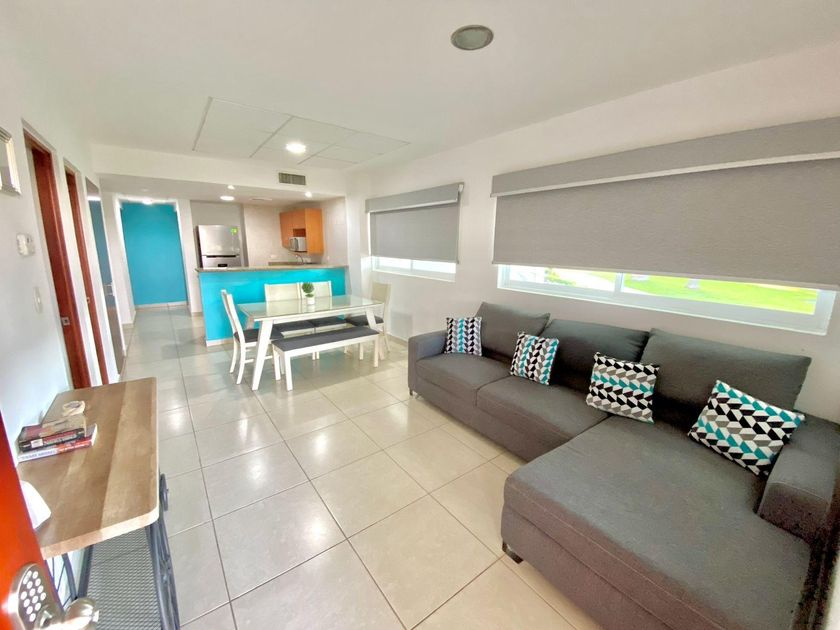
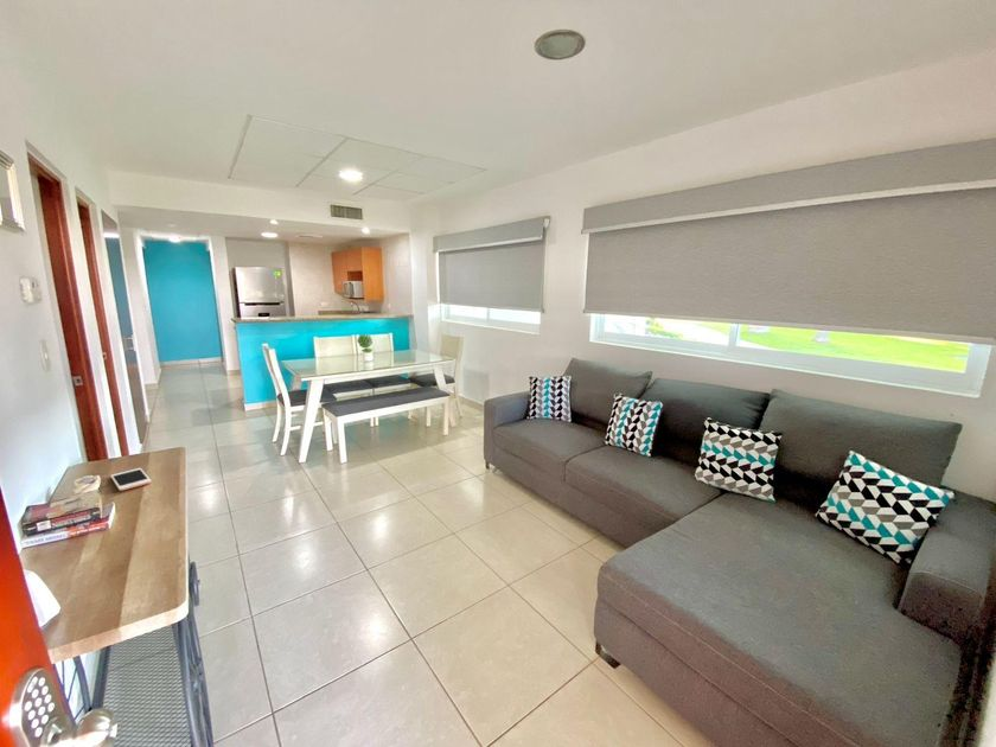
+ cell phone (130, 478)
